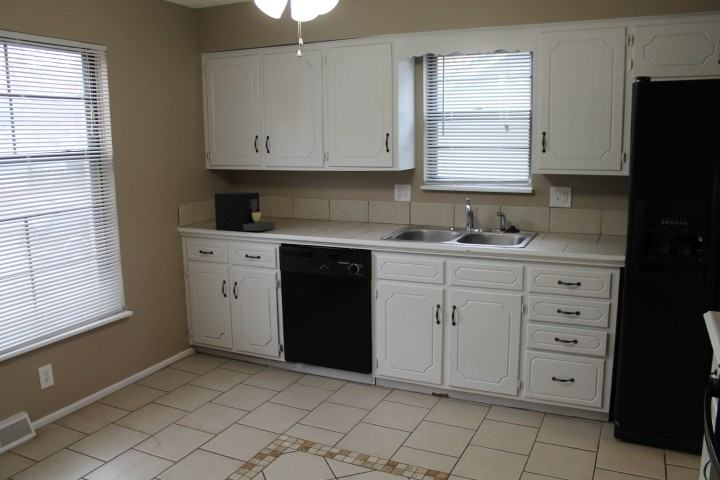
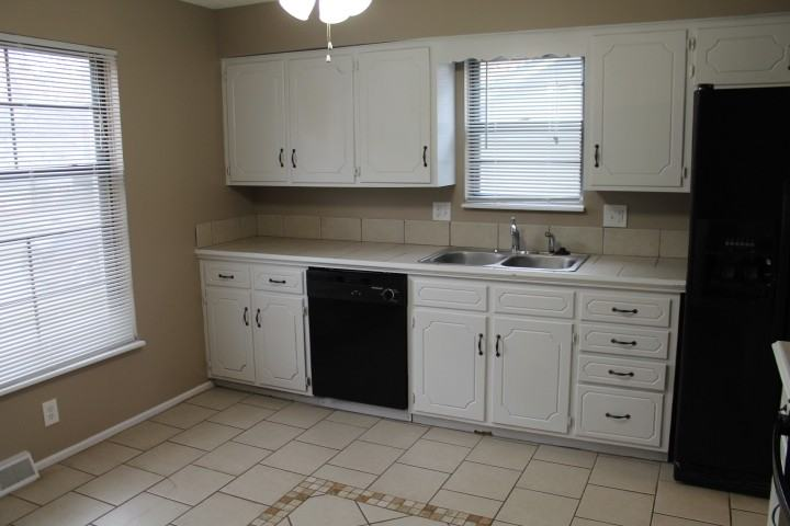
- coffee maker (244, 211)
